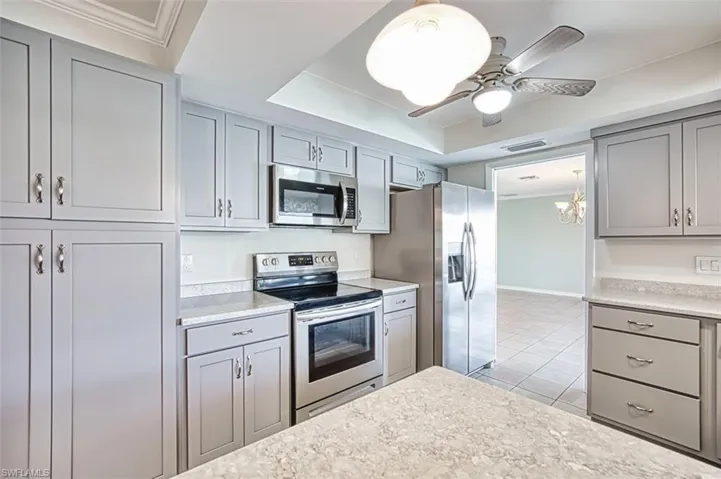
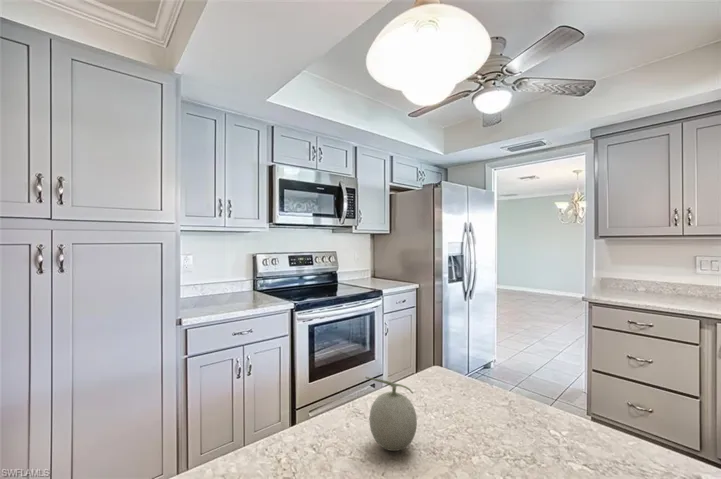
+ fruit (394, 411)
